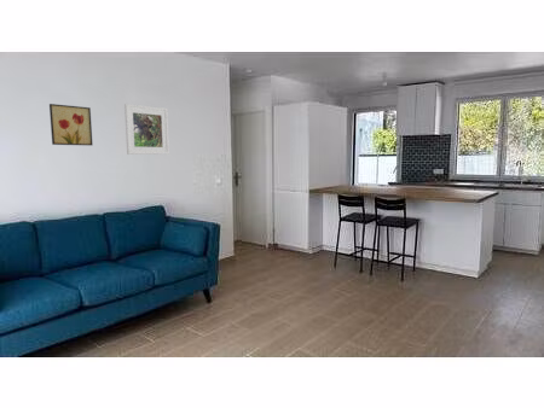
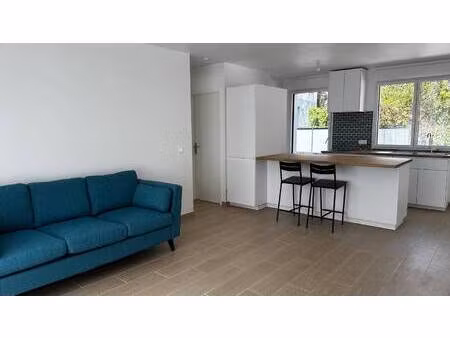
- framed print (147, 130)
- wall art (71, 126)
